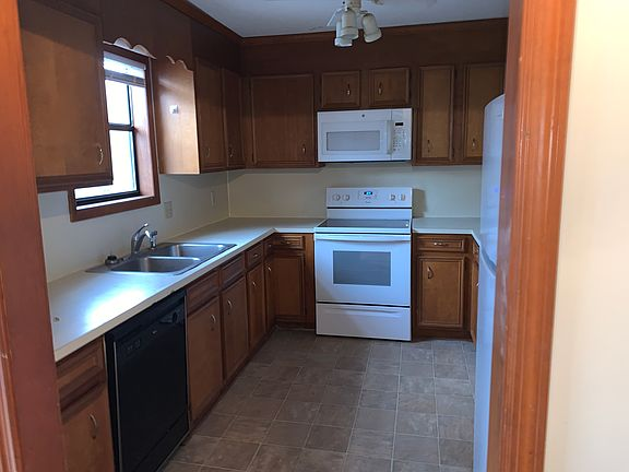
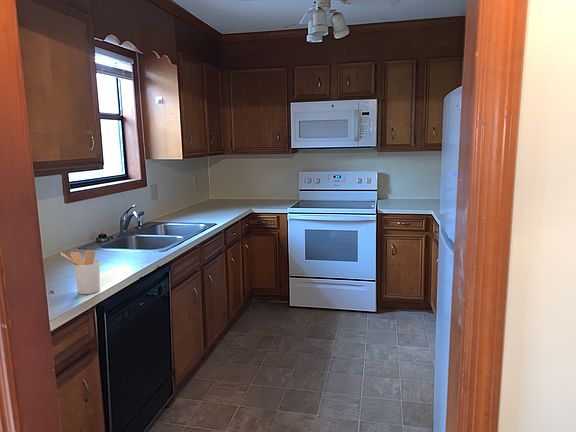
+ utensil holder (80, 270)
